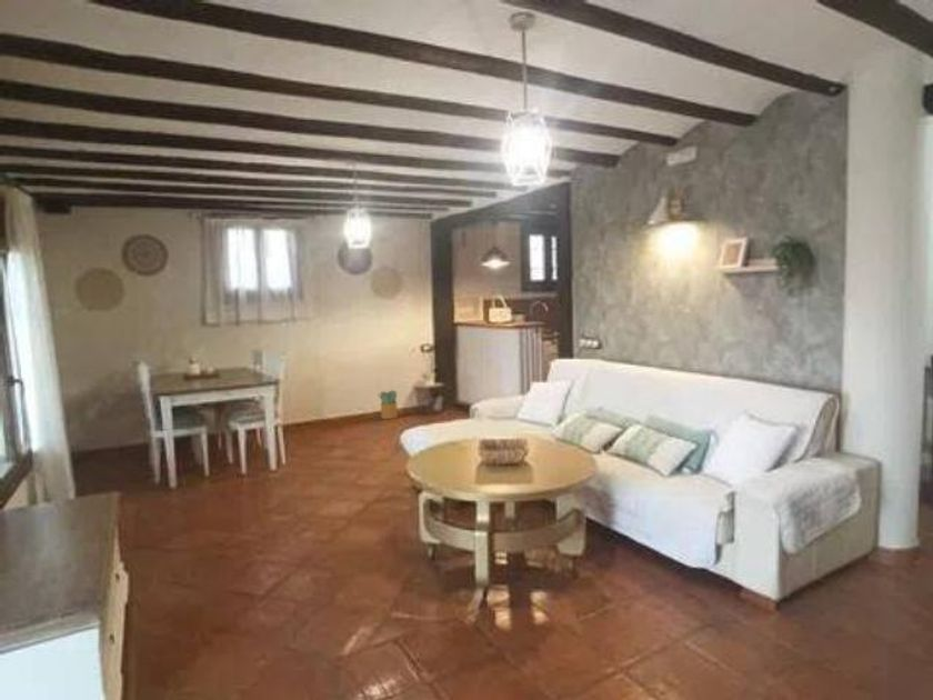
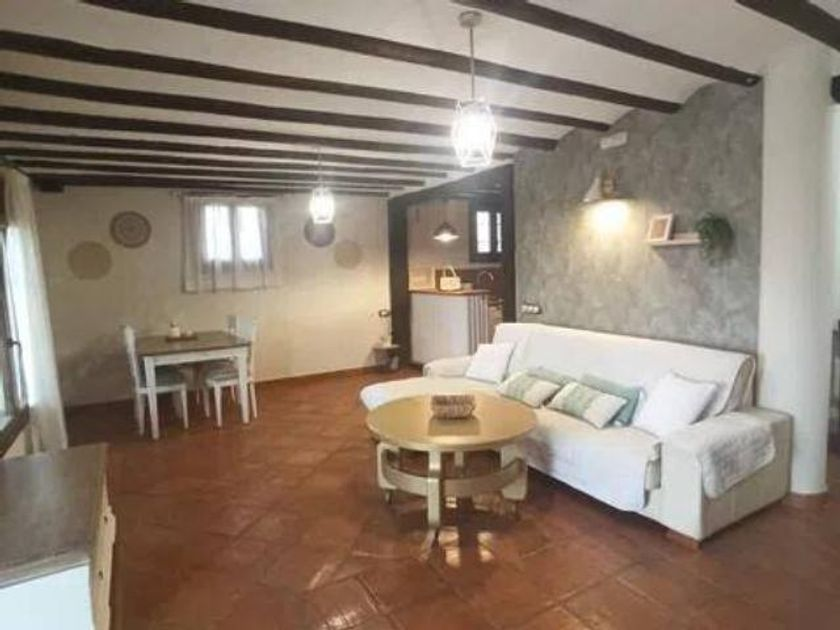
- potted plant (387, 403)
